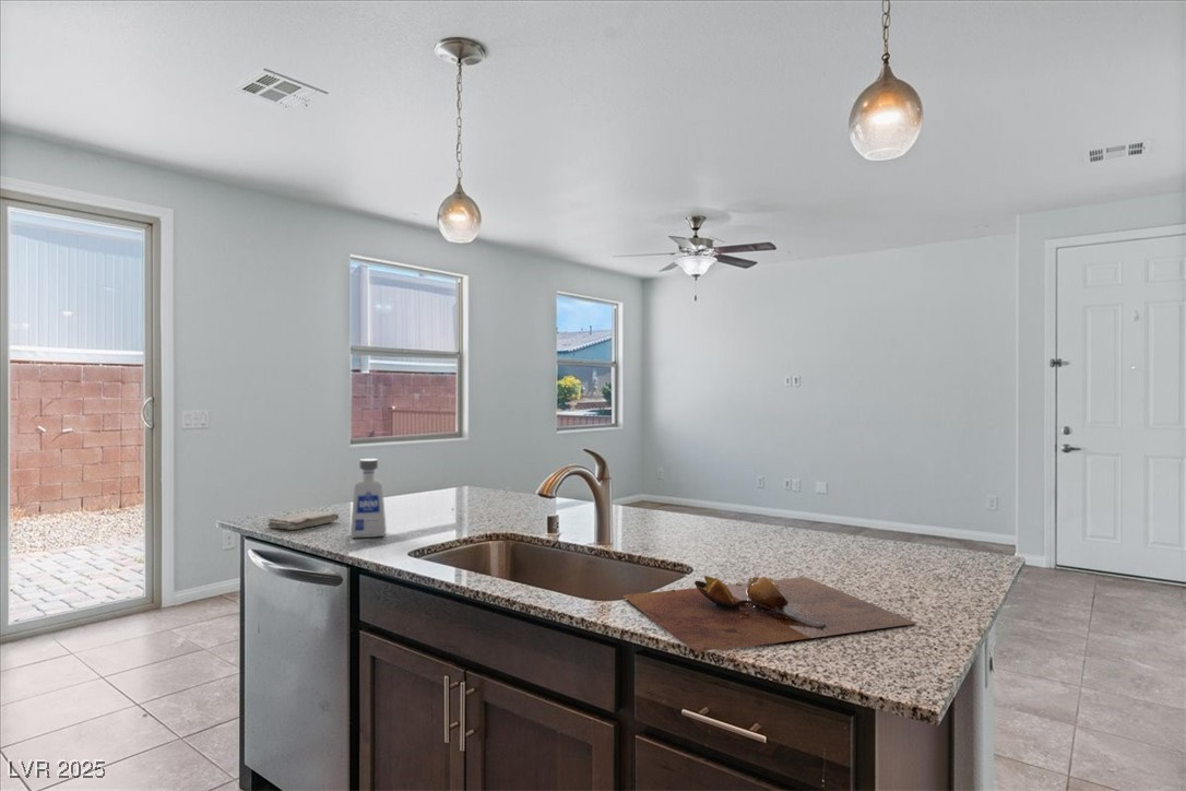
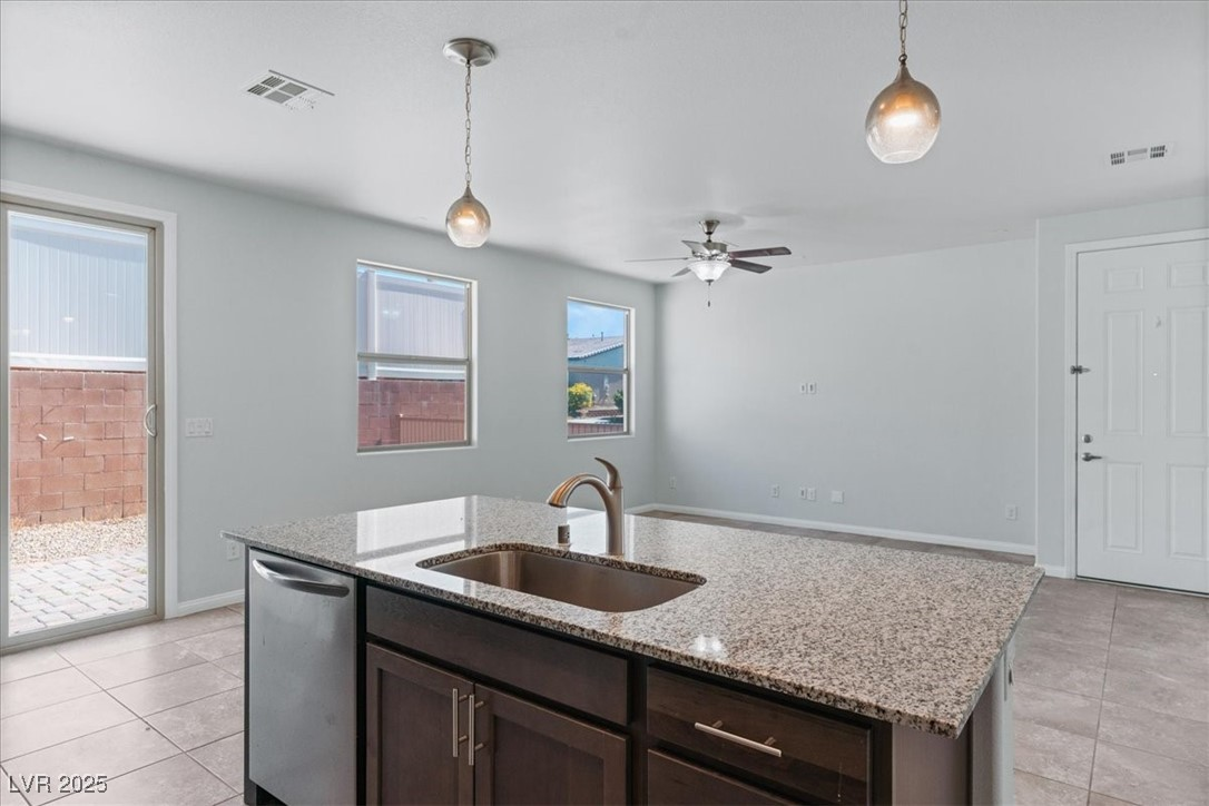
- washcloth (303, 519)
- cutting board (760, 593)
- soap dispenser (368, 497)
